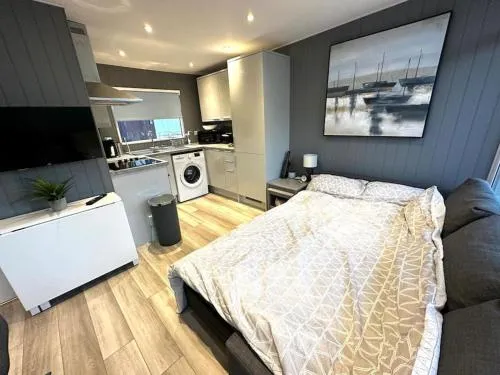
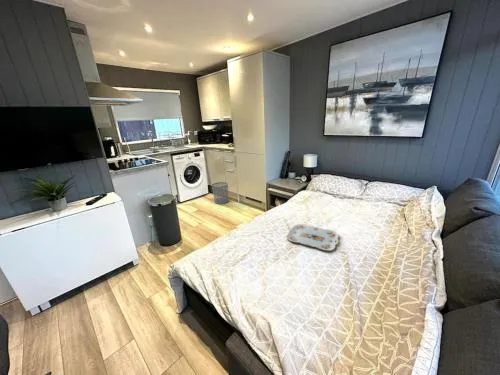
+ serving tray (312, 236)
+ waste bin (220, 193)
